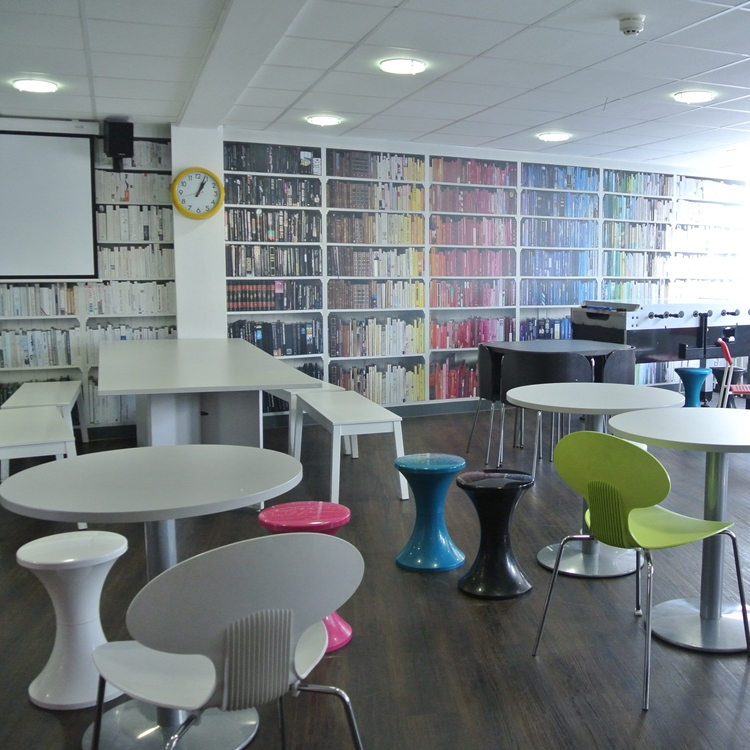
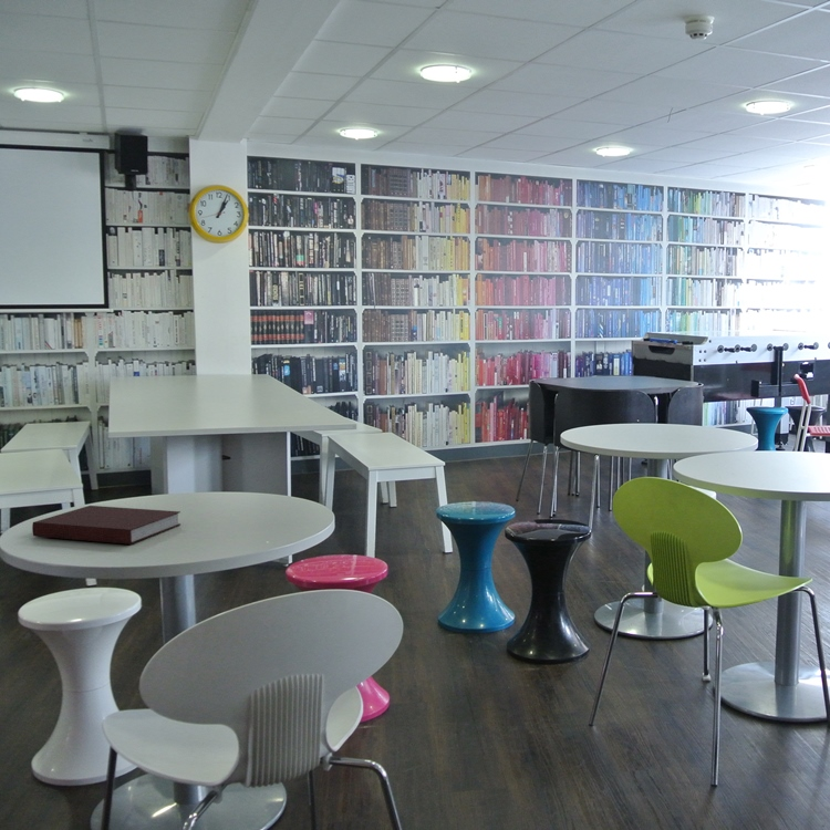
+ notebook (108, 523)
